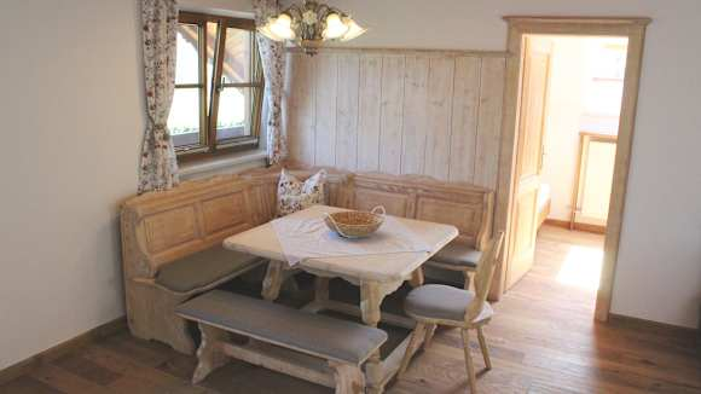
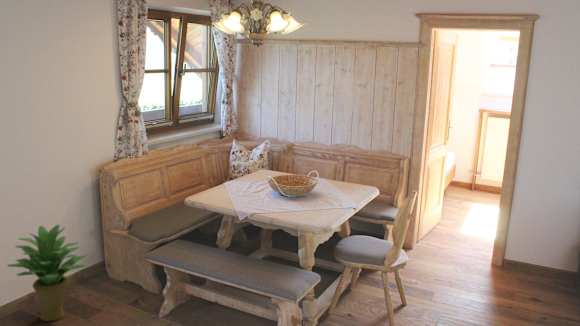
+ potted plant (50, 272)
